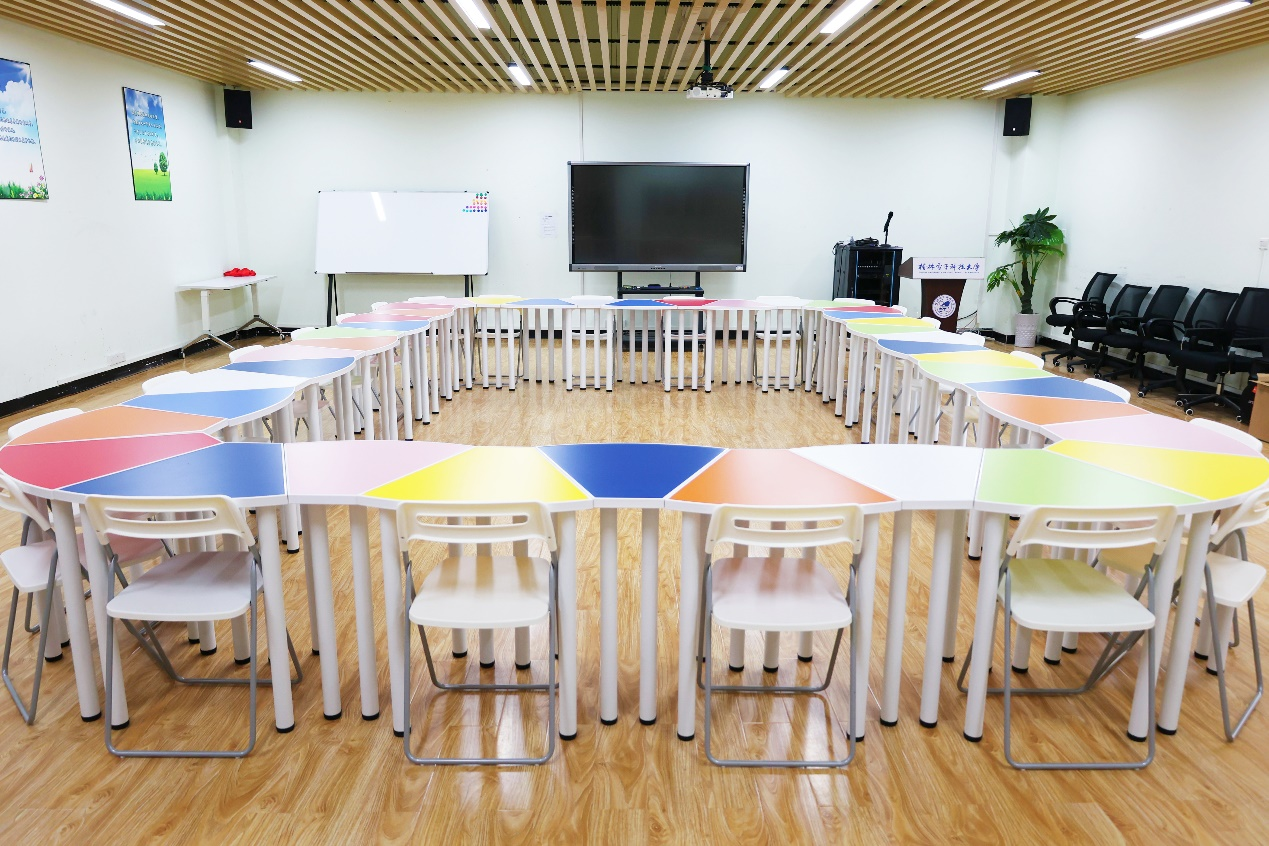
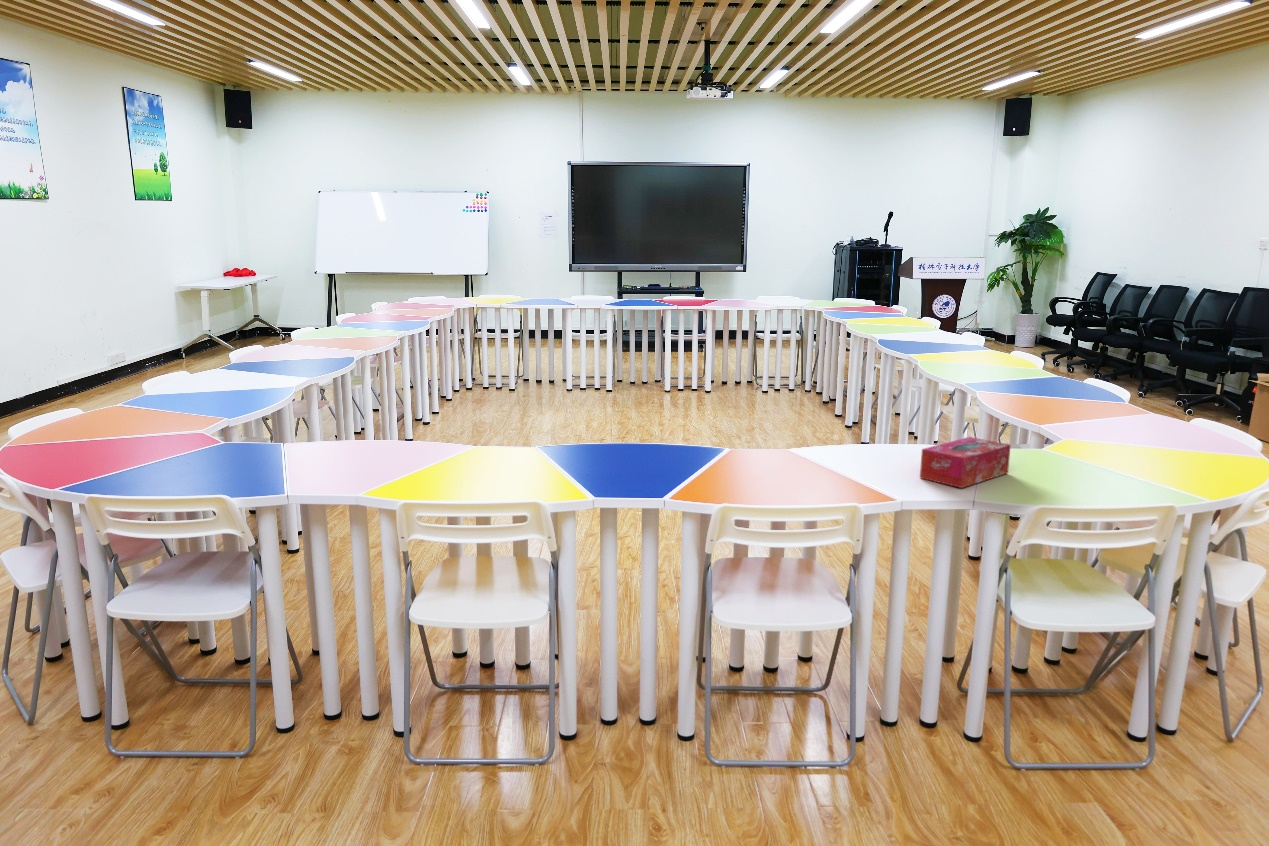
+ tissue box (965, 461)
